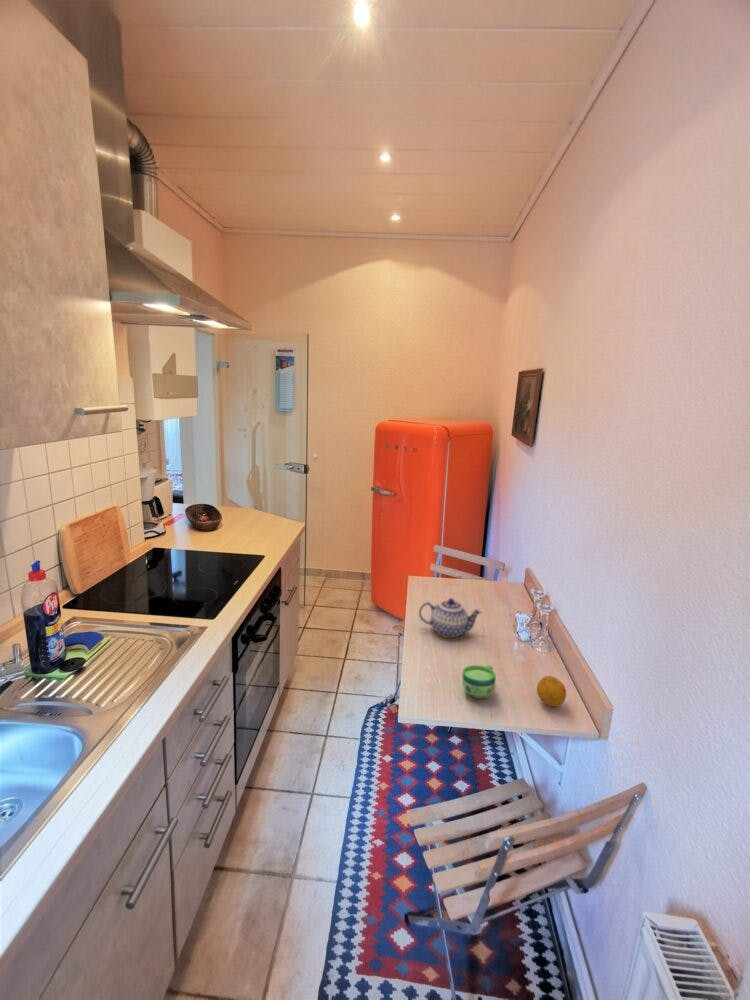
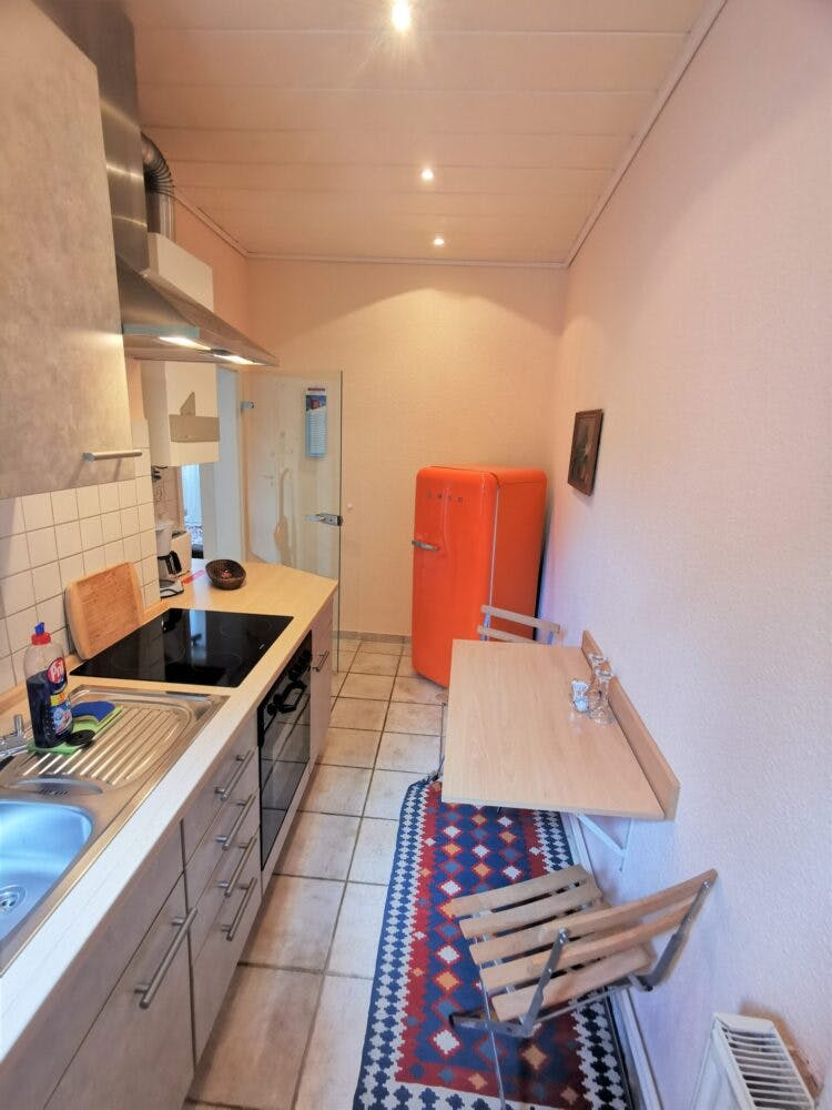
- teapot (449, 615)
- fruit (551, 690)
- cup (479, 680)
